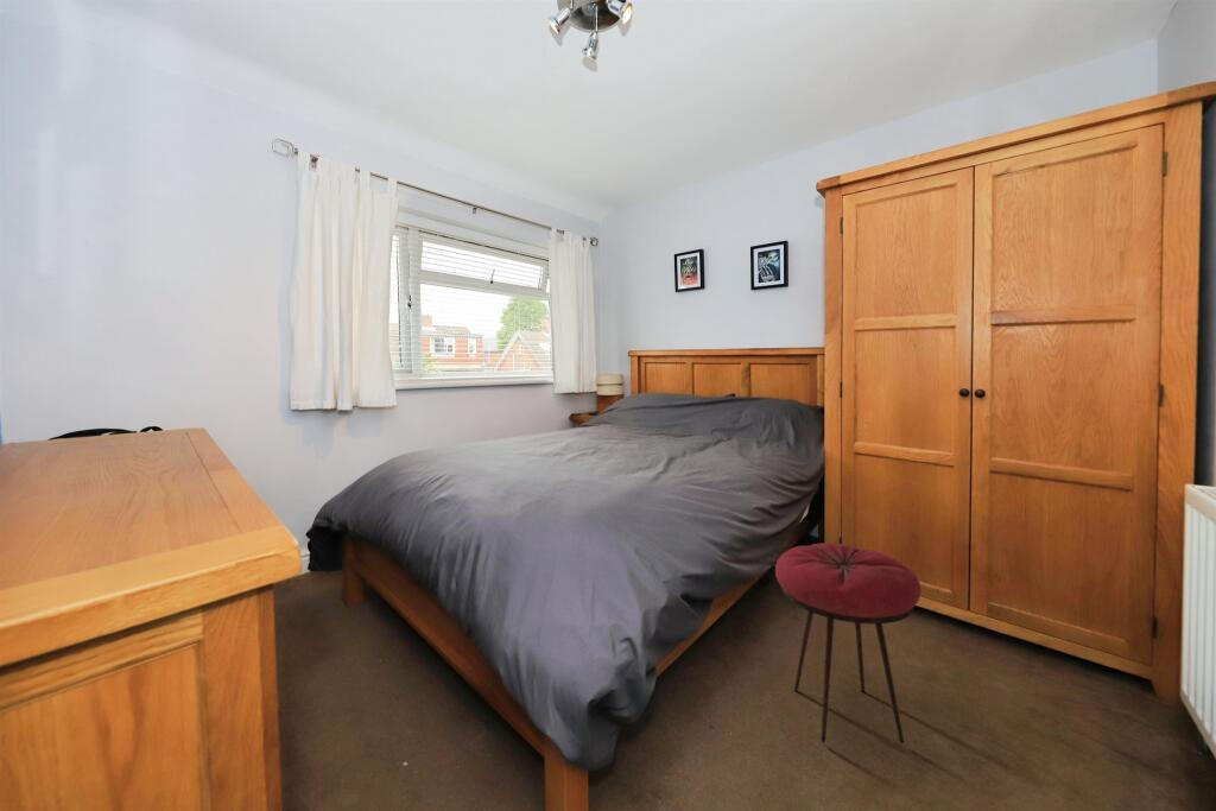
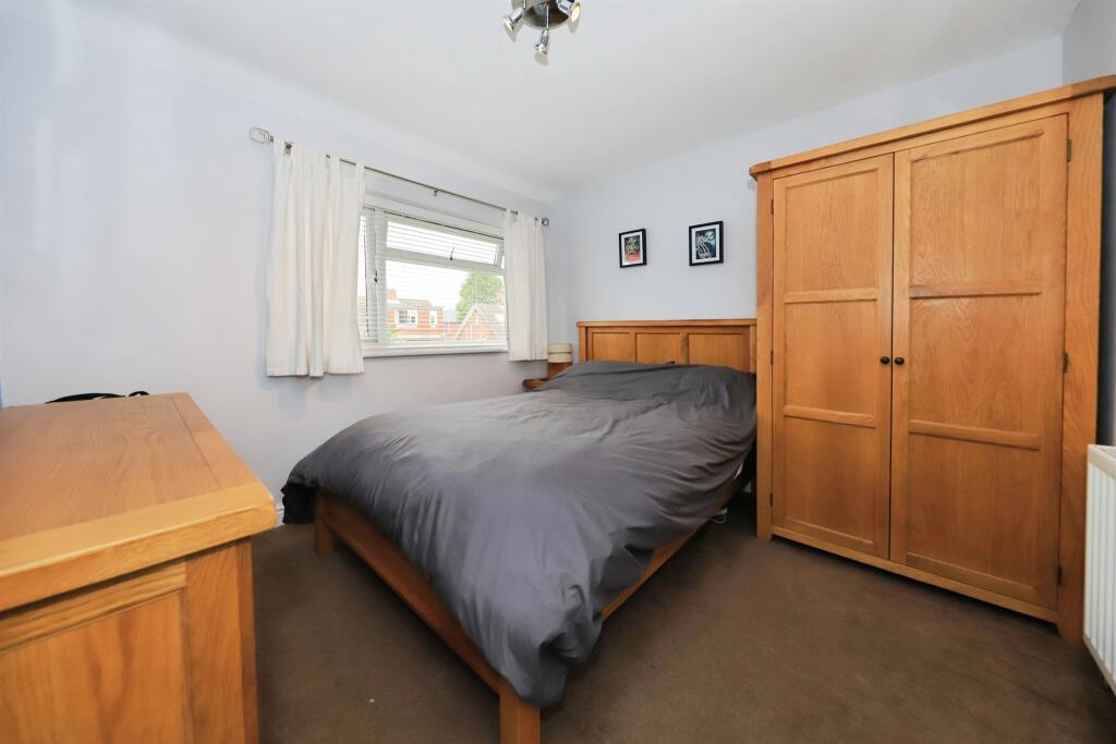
- stool (832, 632)
